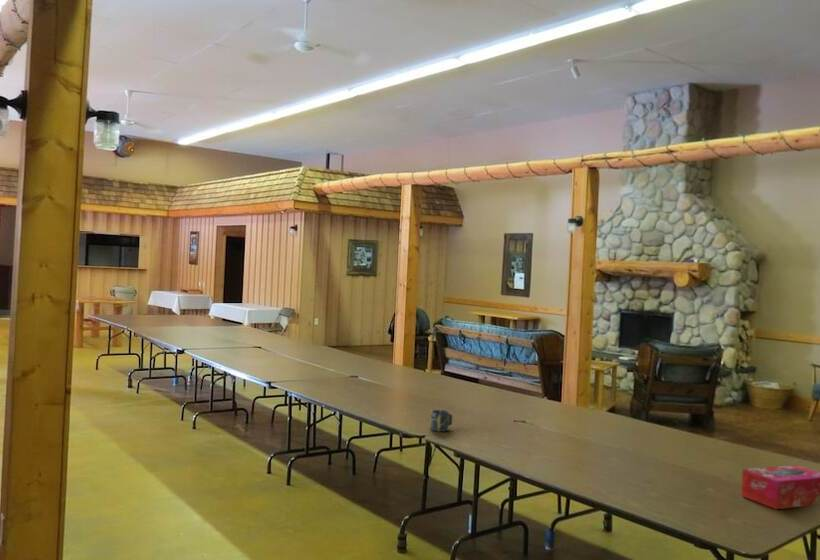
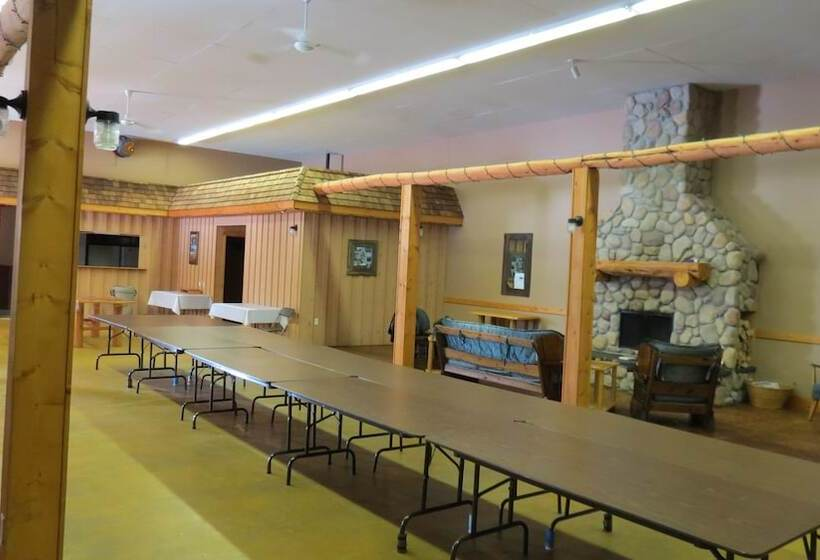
- tissue box (787, 486)
- cup (442, 420)
